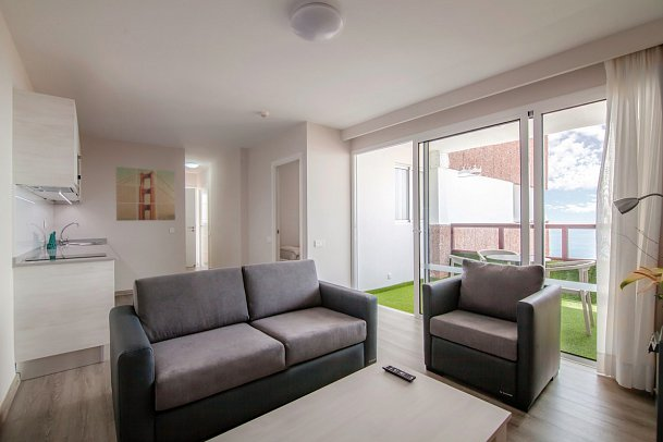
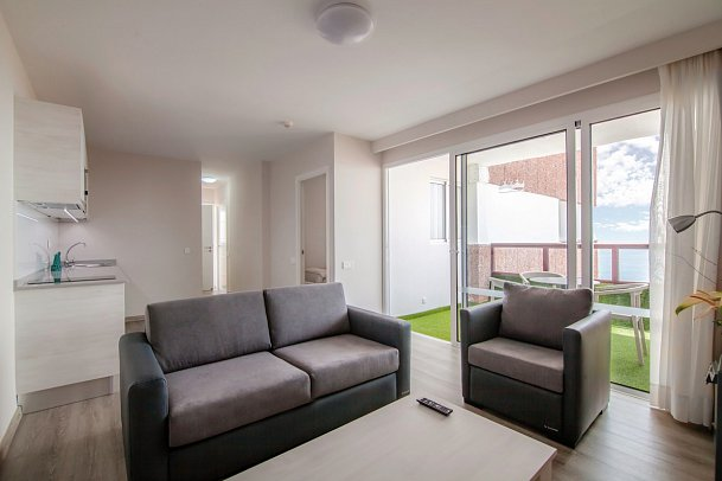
- wall art (147, 194)
